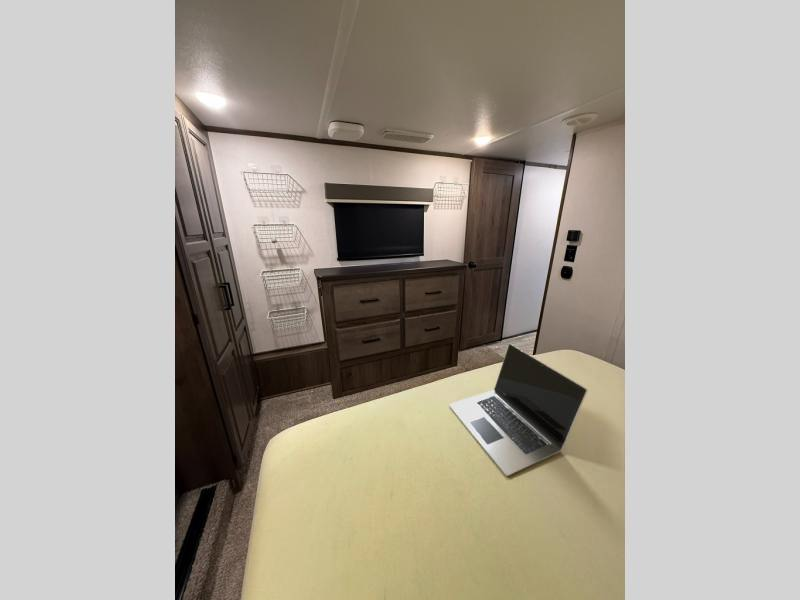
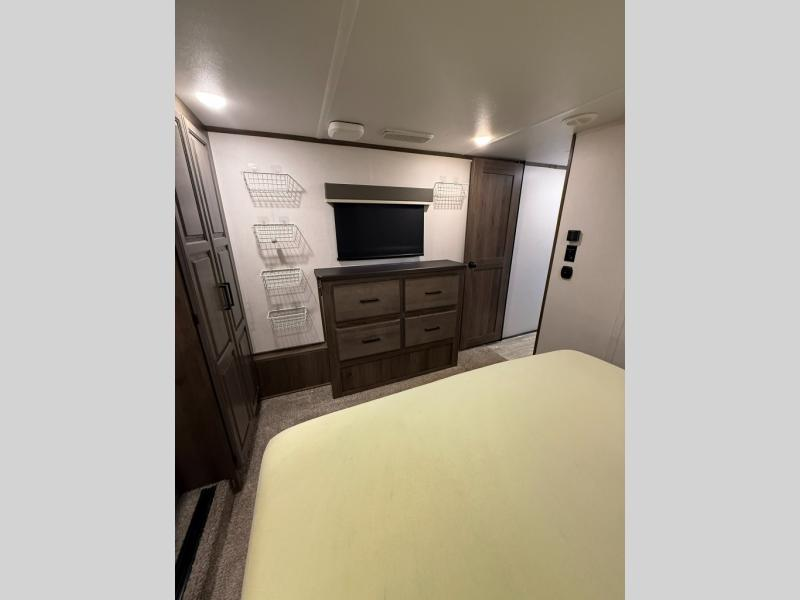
- laptop (508, 398)
